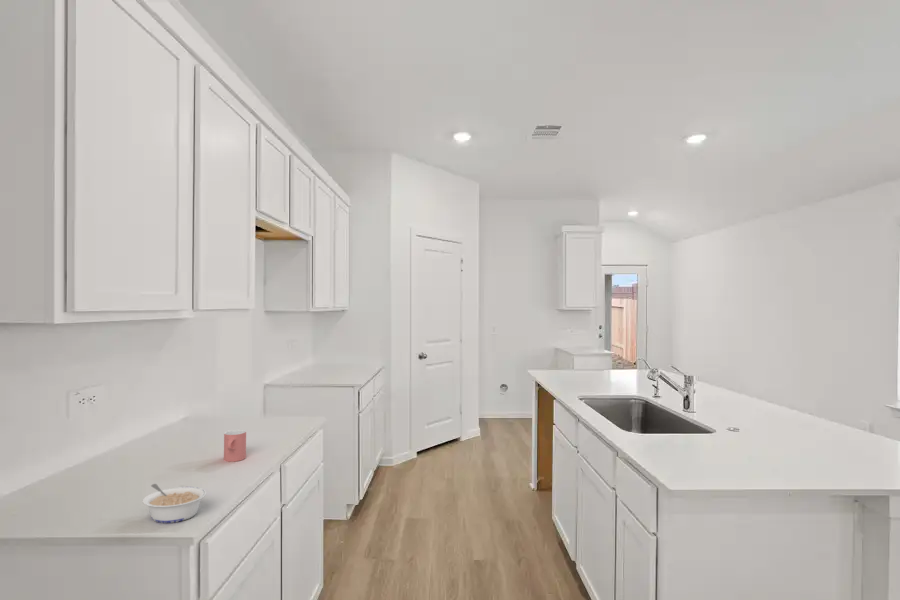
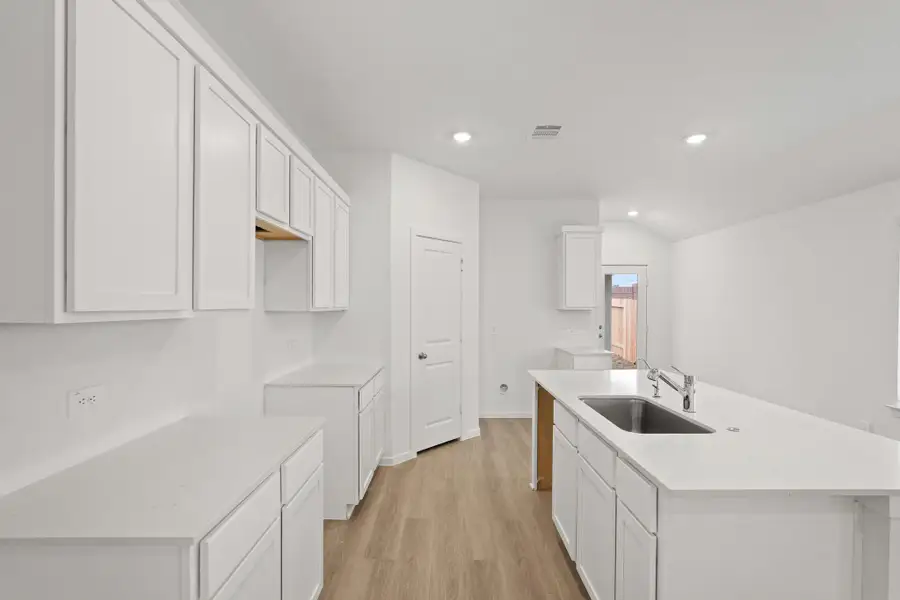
- cup (233, 446)
- legume (172, 503)
